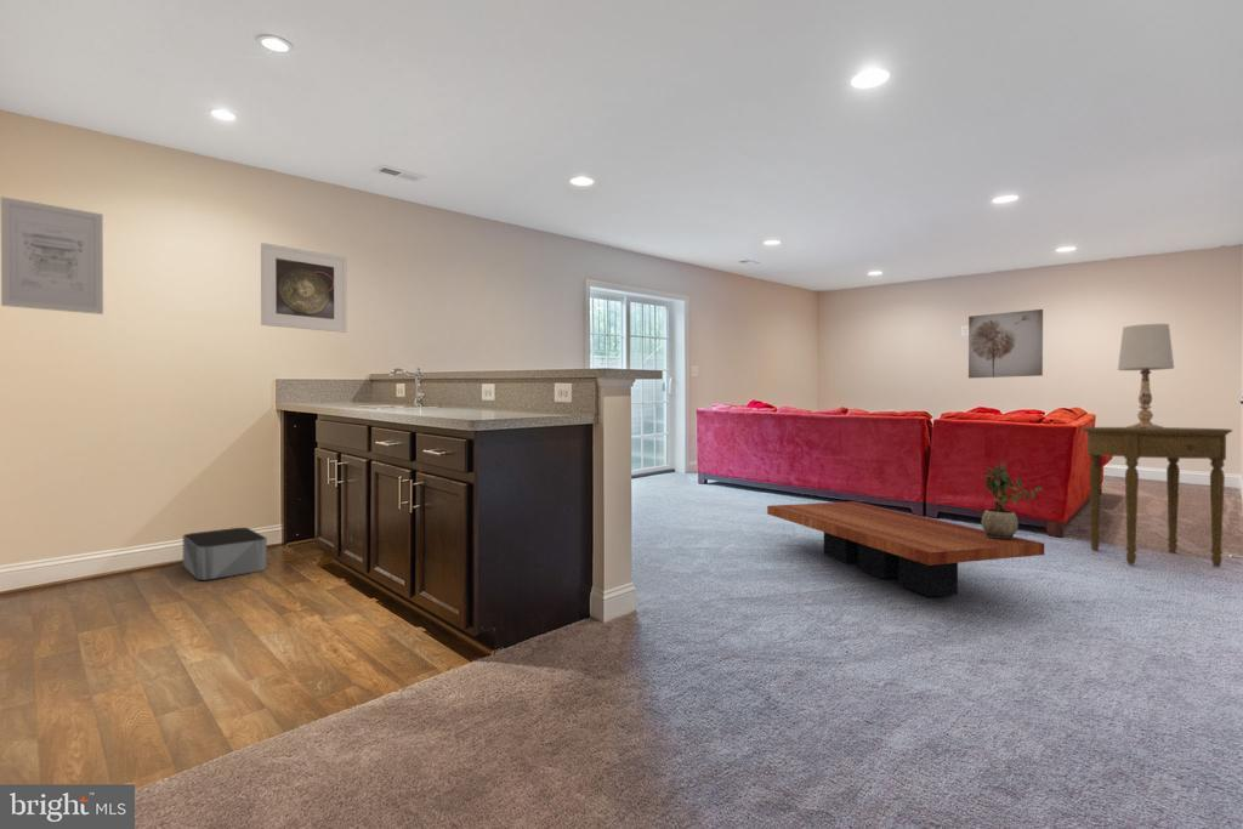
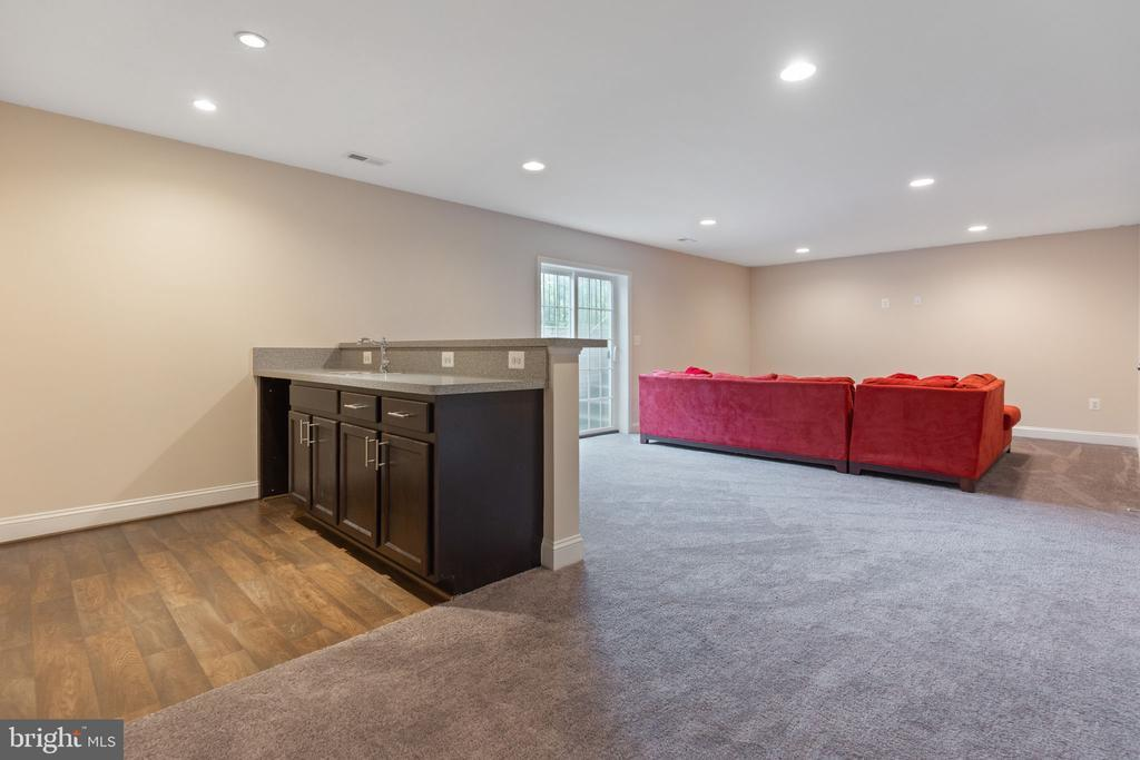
- wall art (1004, 345)
- wall art (53, 257)
- storage bin (223, 551)
- table lamp (1145, 376)
- potted plant (1006, 500)
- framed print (305, 289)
- side table (1168, 493)
- coffee table (882, 546)
